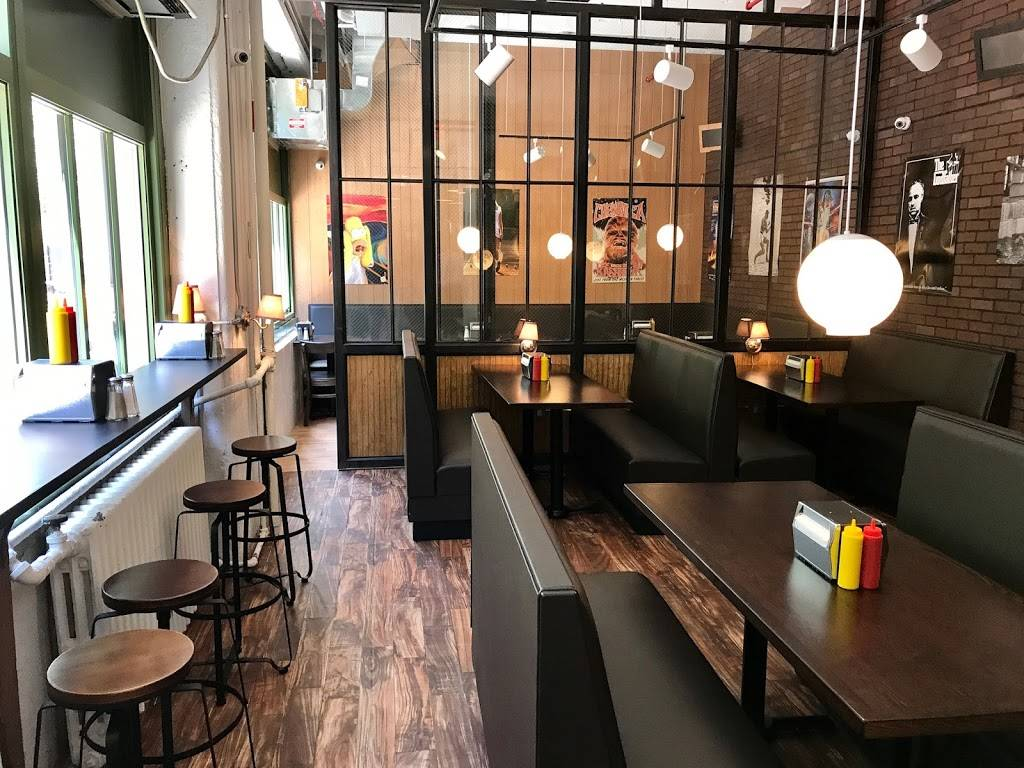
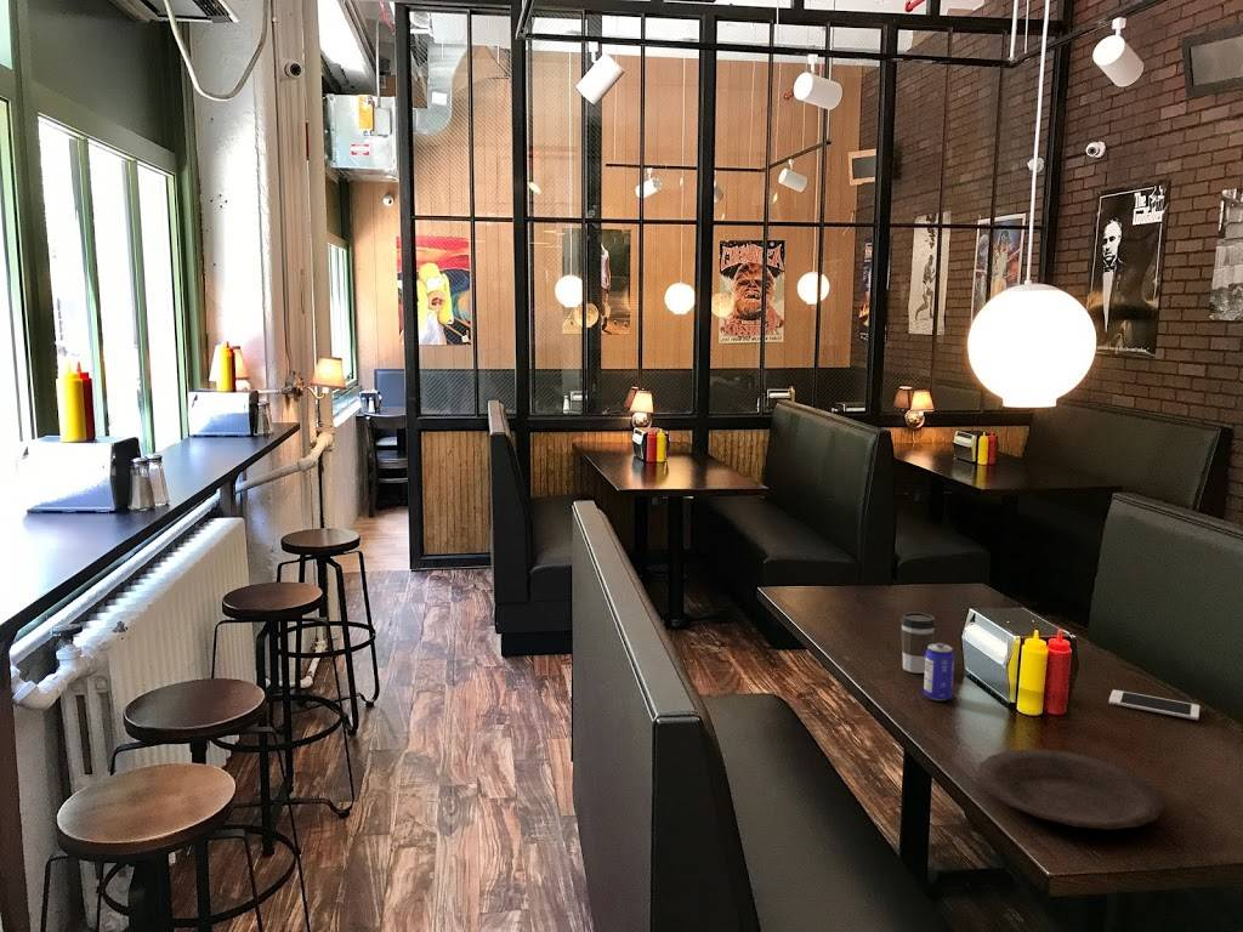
+ plate (1067, 791)
+ cell phone (1153, 704)
+ beer can (938, 669)
+ coffee cup (916, 642)
